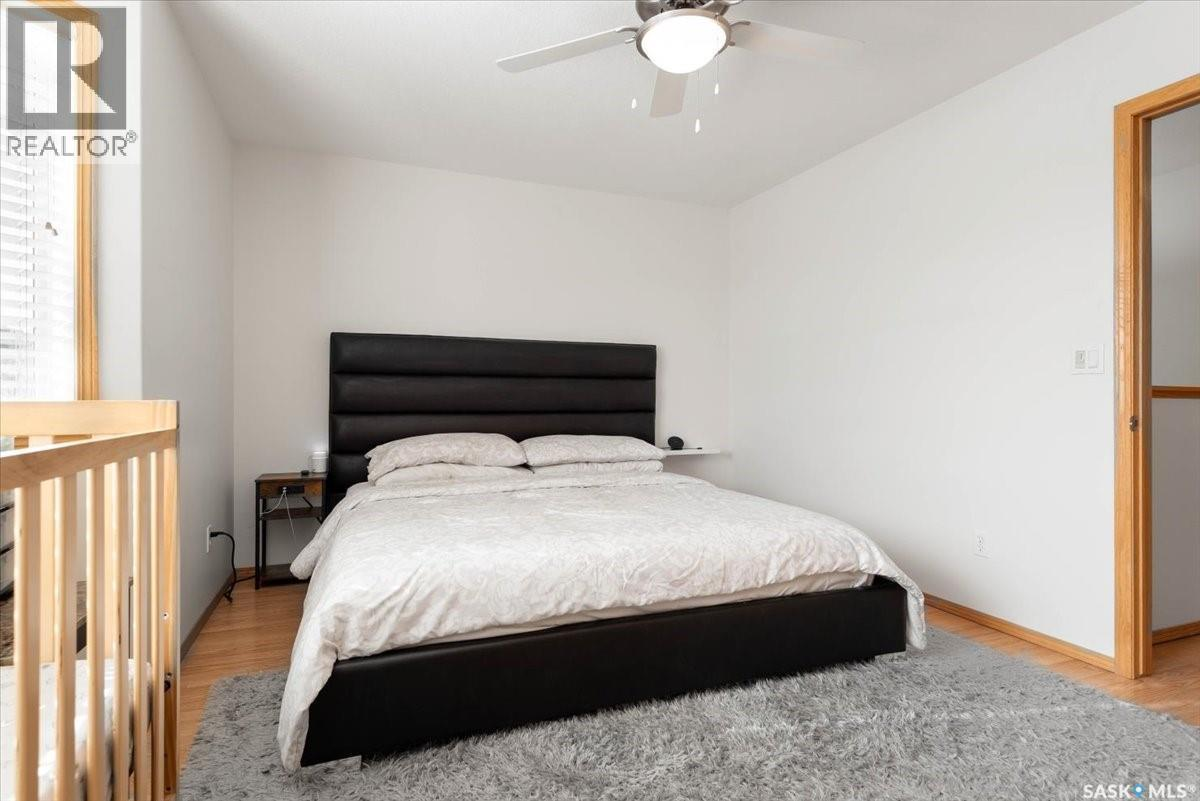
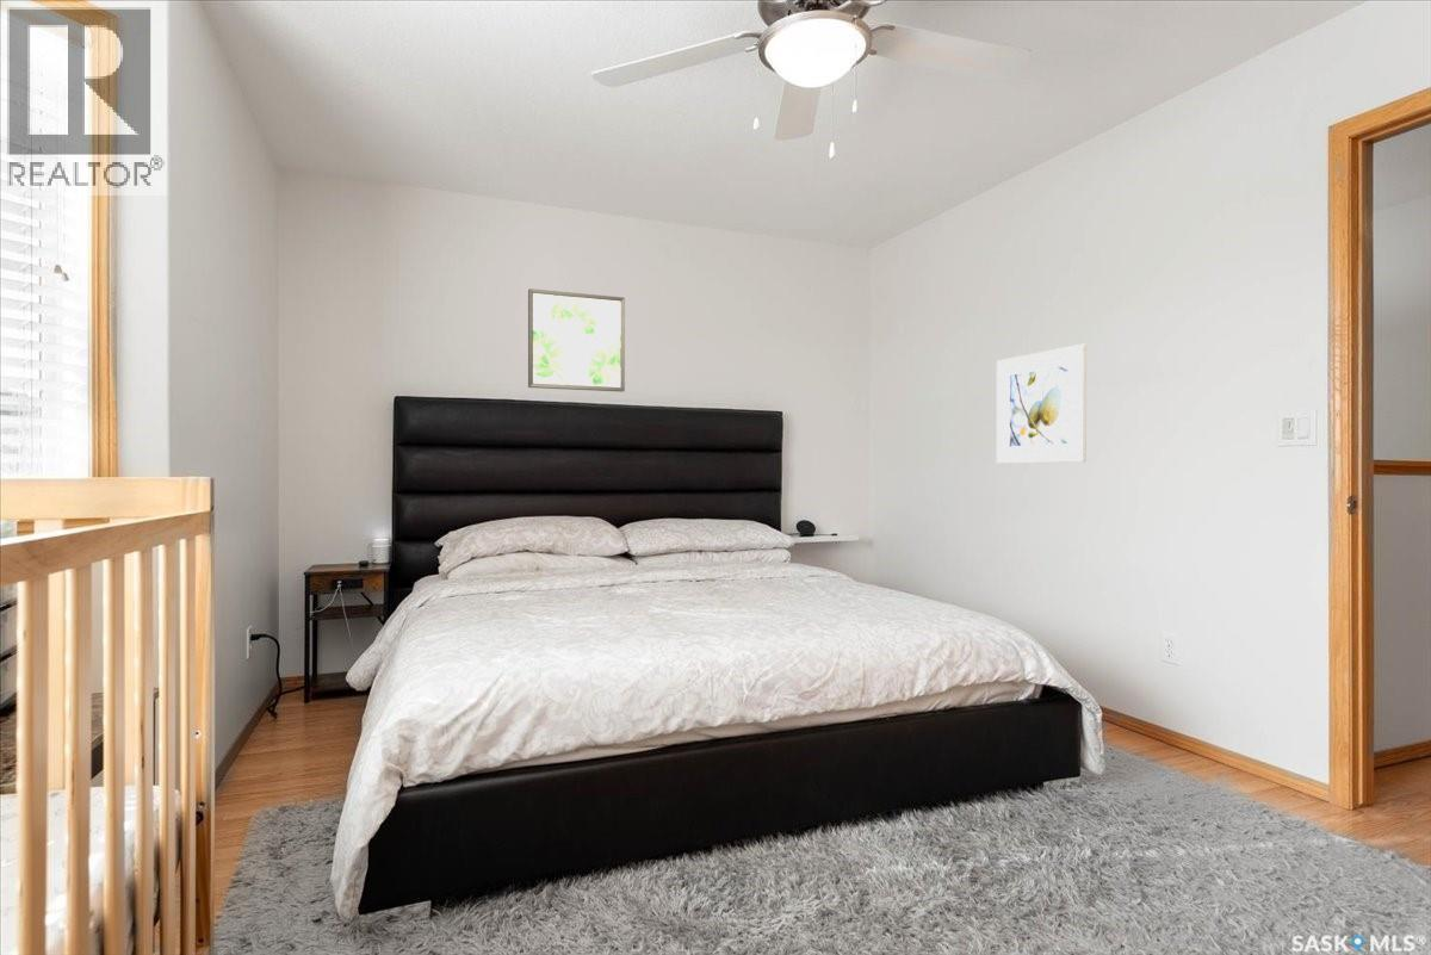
+ wall art (577, 341)
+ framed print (1037, 408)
